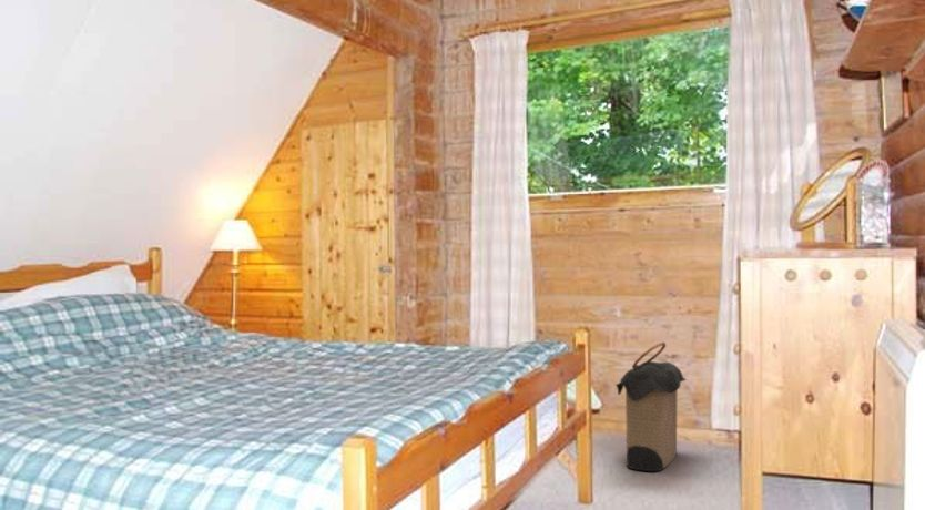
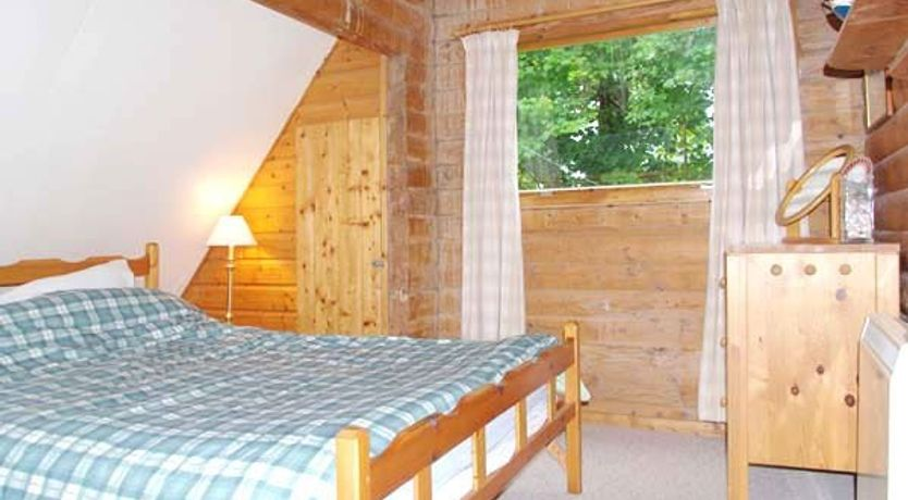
- laundry hamper (650, 399)
